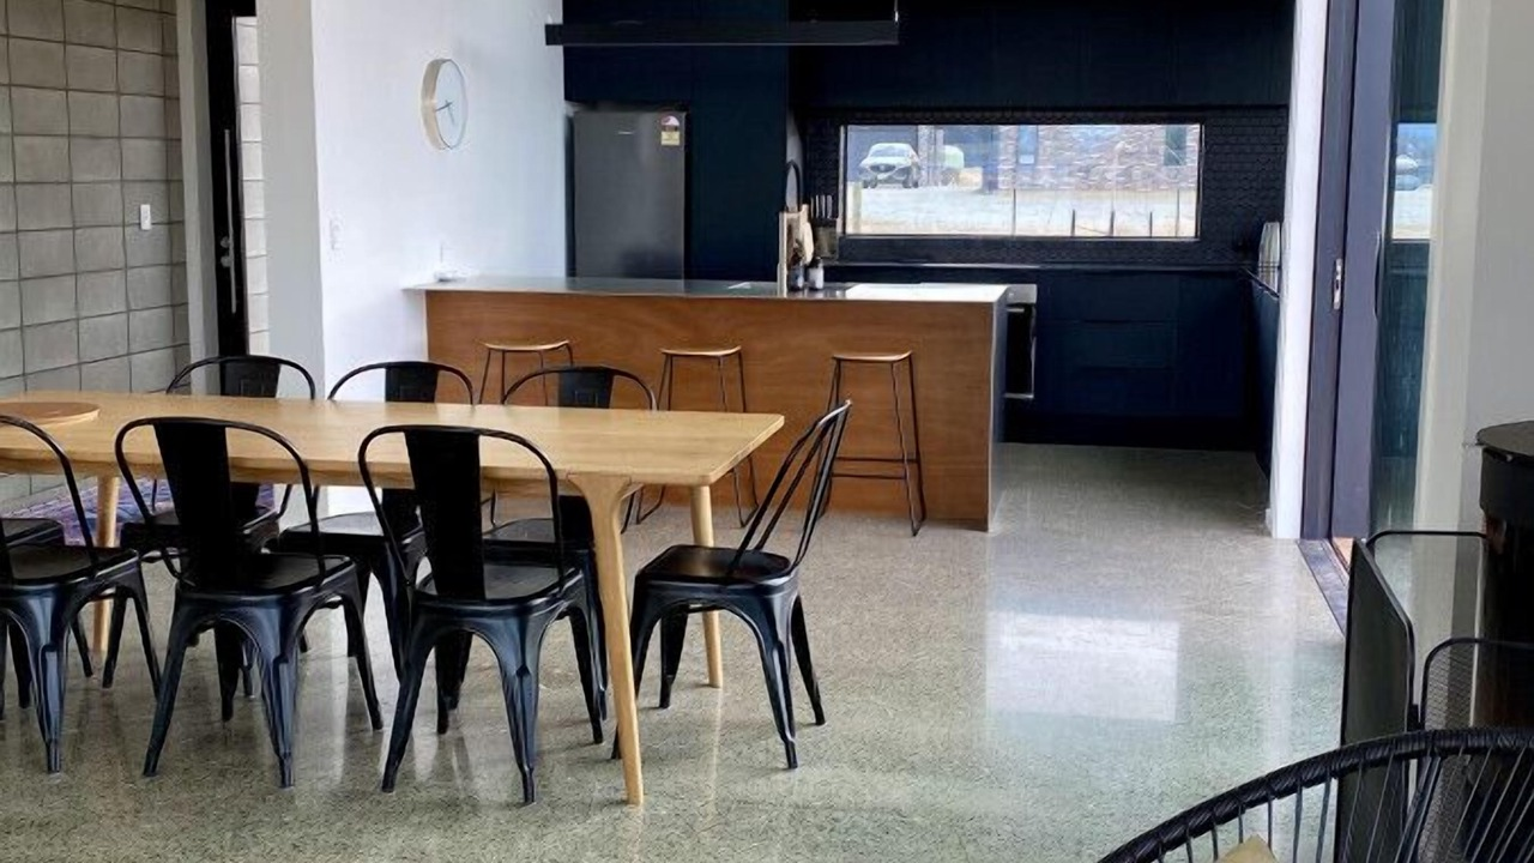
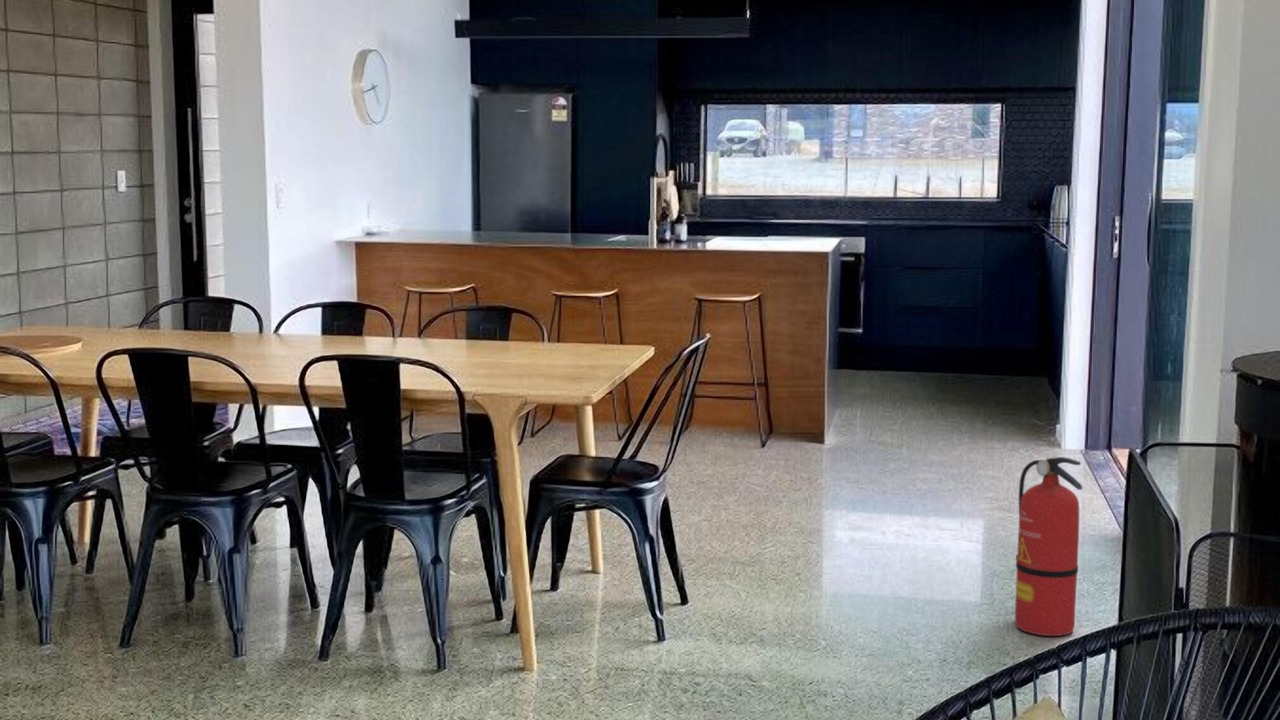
+ fire extinguisher (1046, 541)
